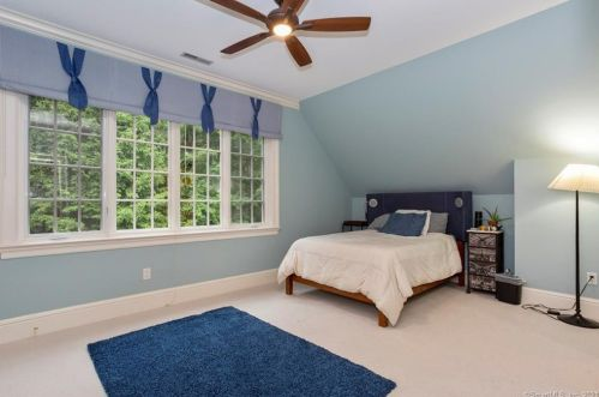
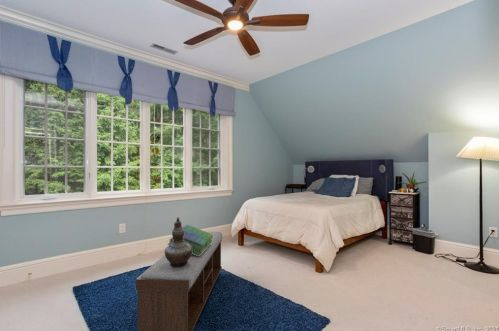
+ decorative vase (178, 240)
+ stack of books (190, 243)
+ bench (190, 273)
